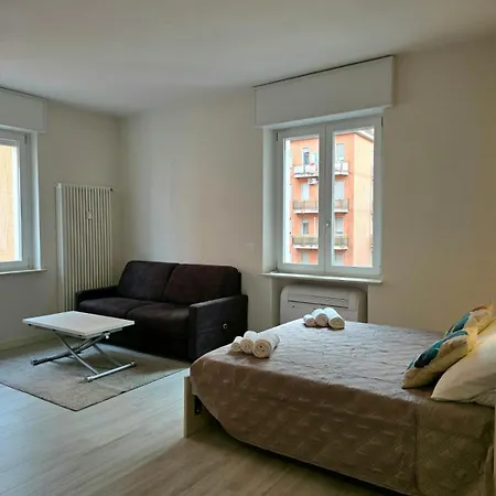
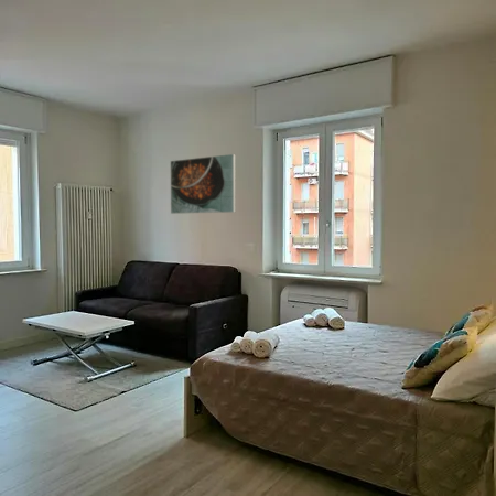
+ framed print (201, 185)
